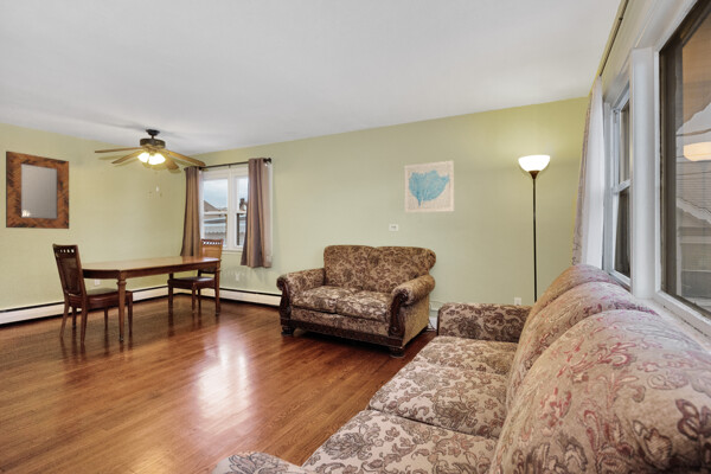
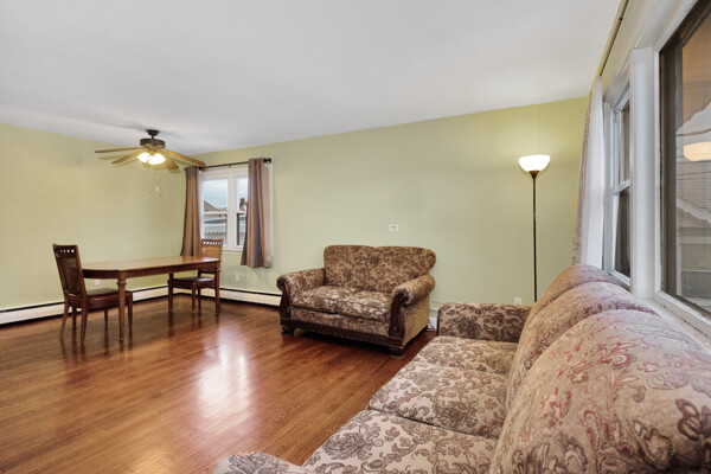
- home mirror (39, 192)
- wall art (428, 187)
